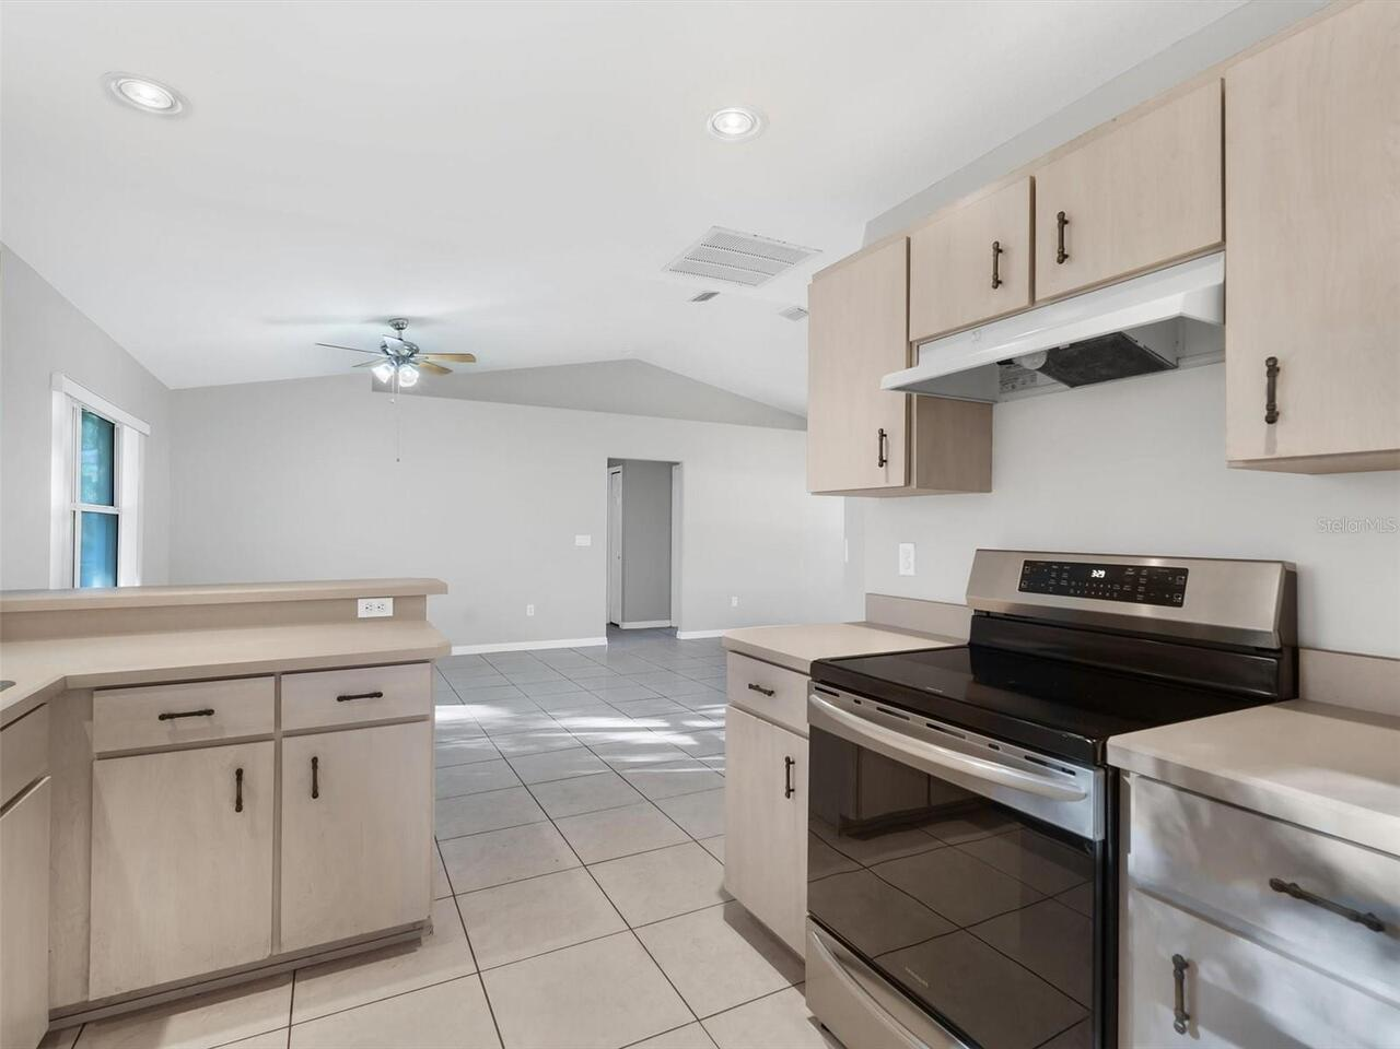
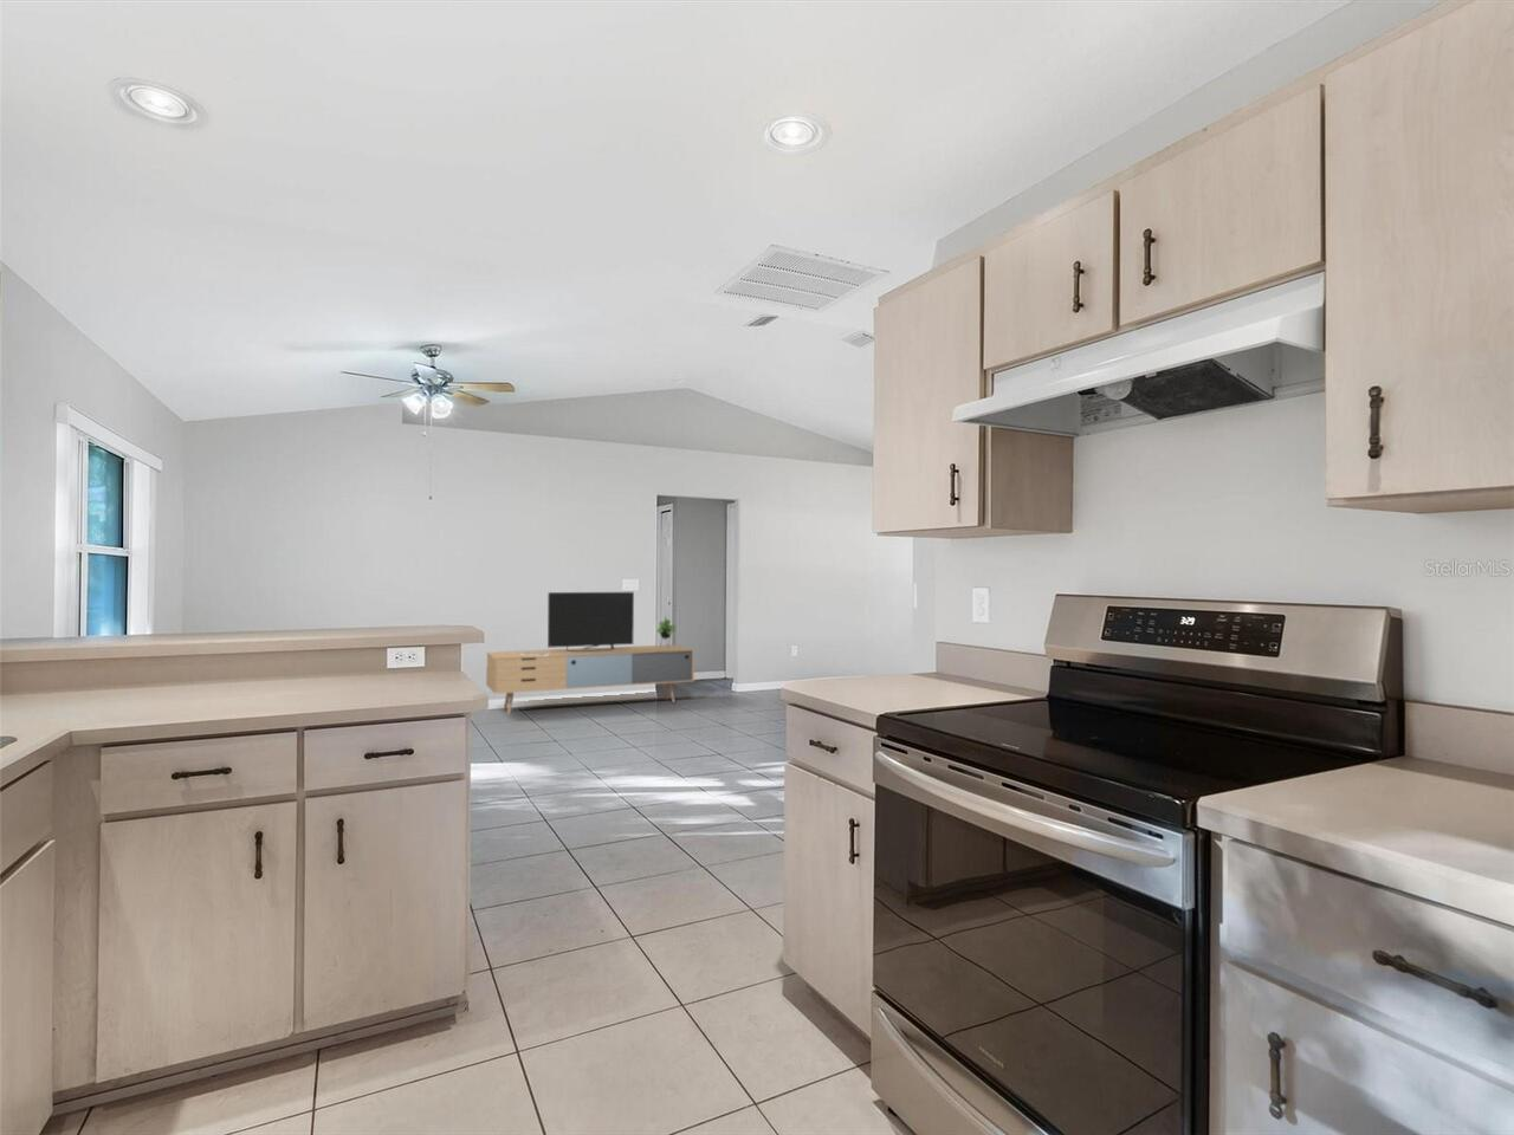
+ media console (591, 649)
